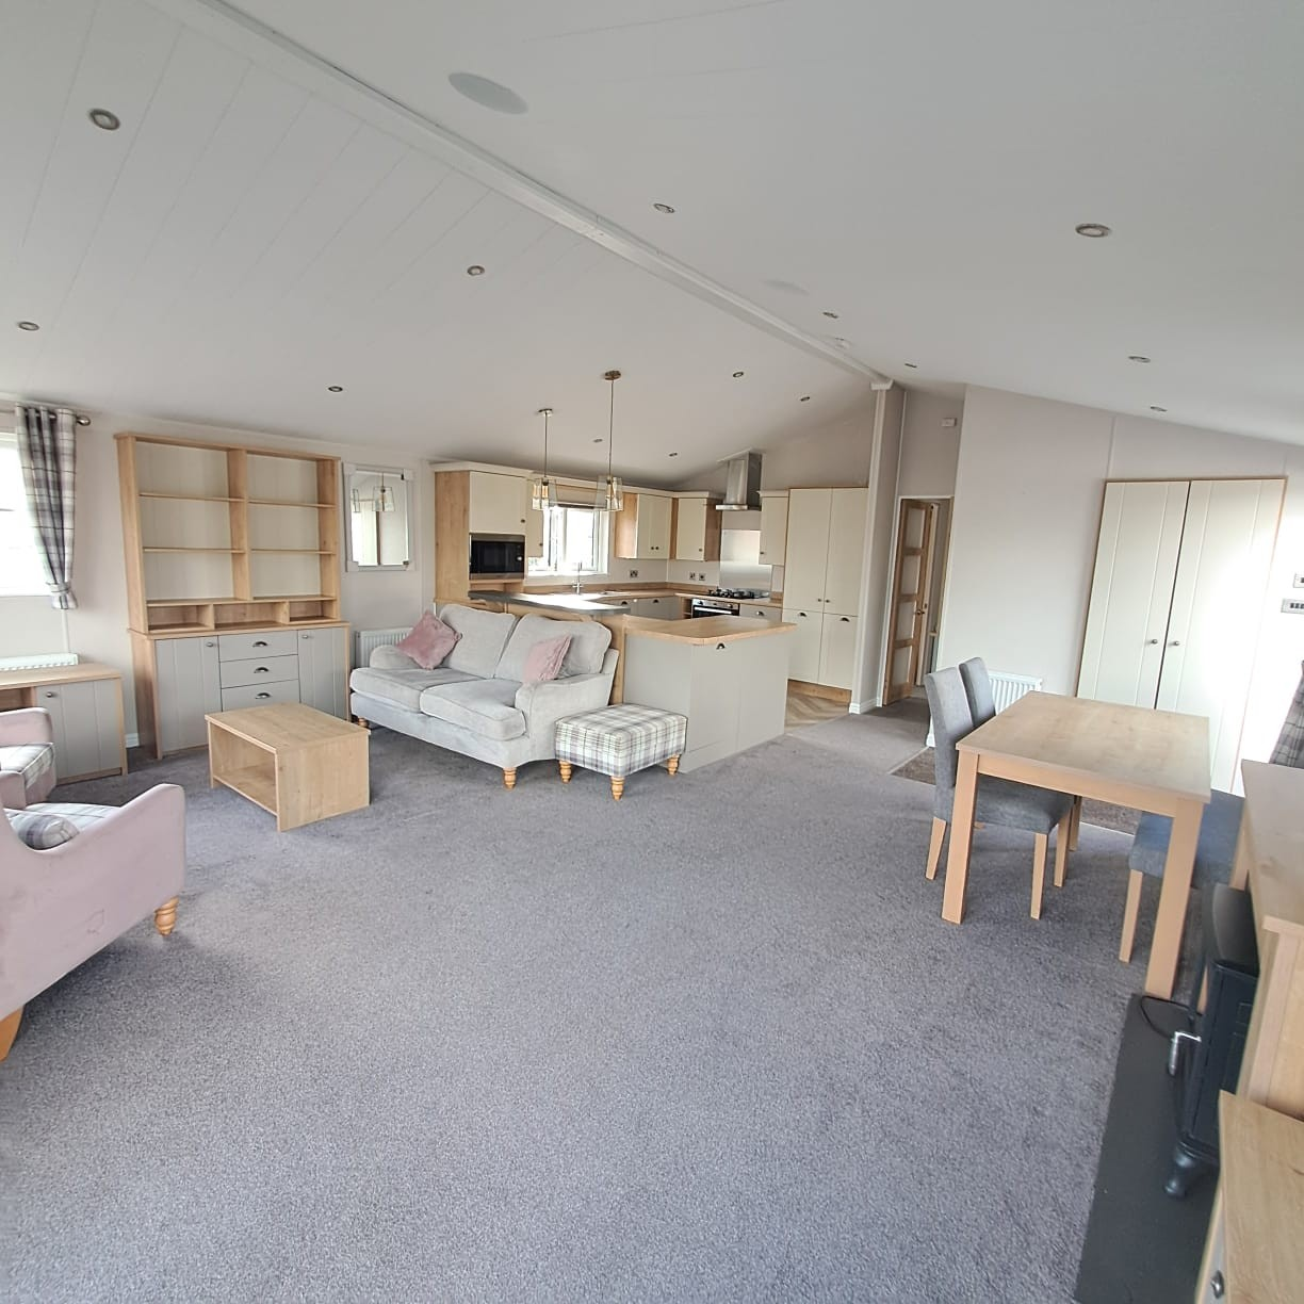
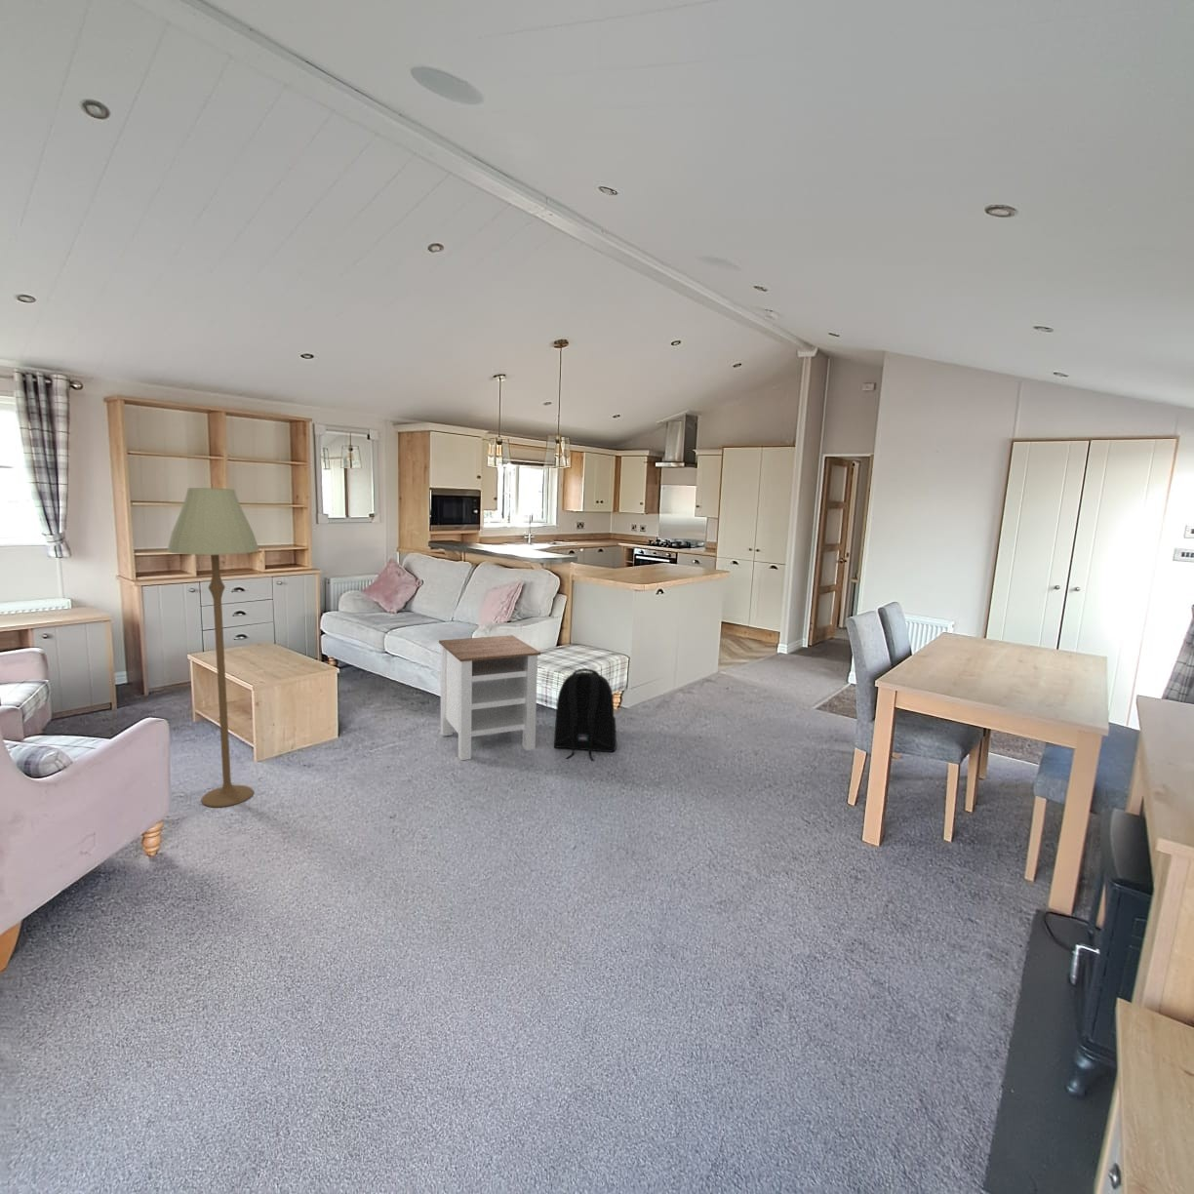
+ floor lamp (220, 647)
+ side table (488, 693)
+ backpack (586, 710)
